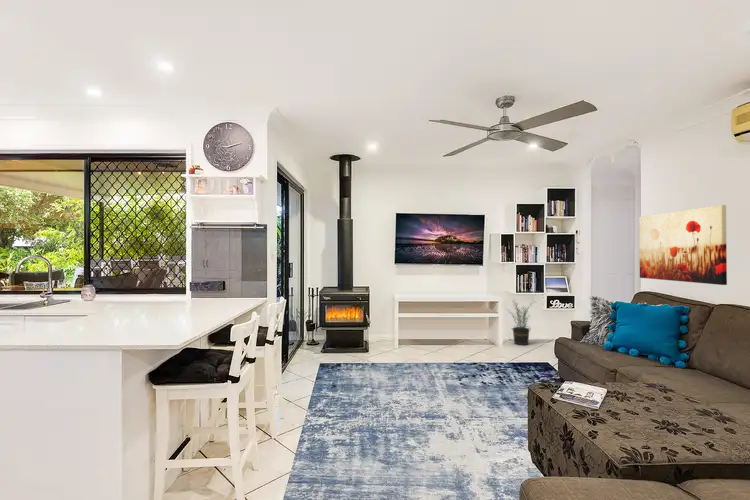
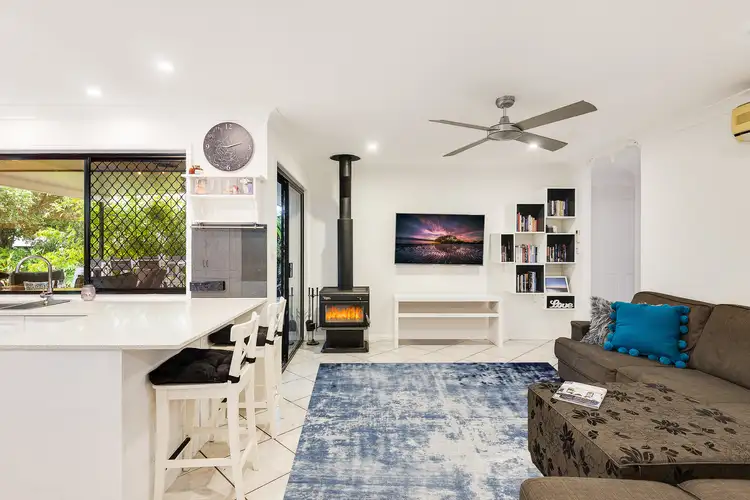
- potted plant (519, 321)
- wall art (677, 246)
